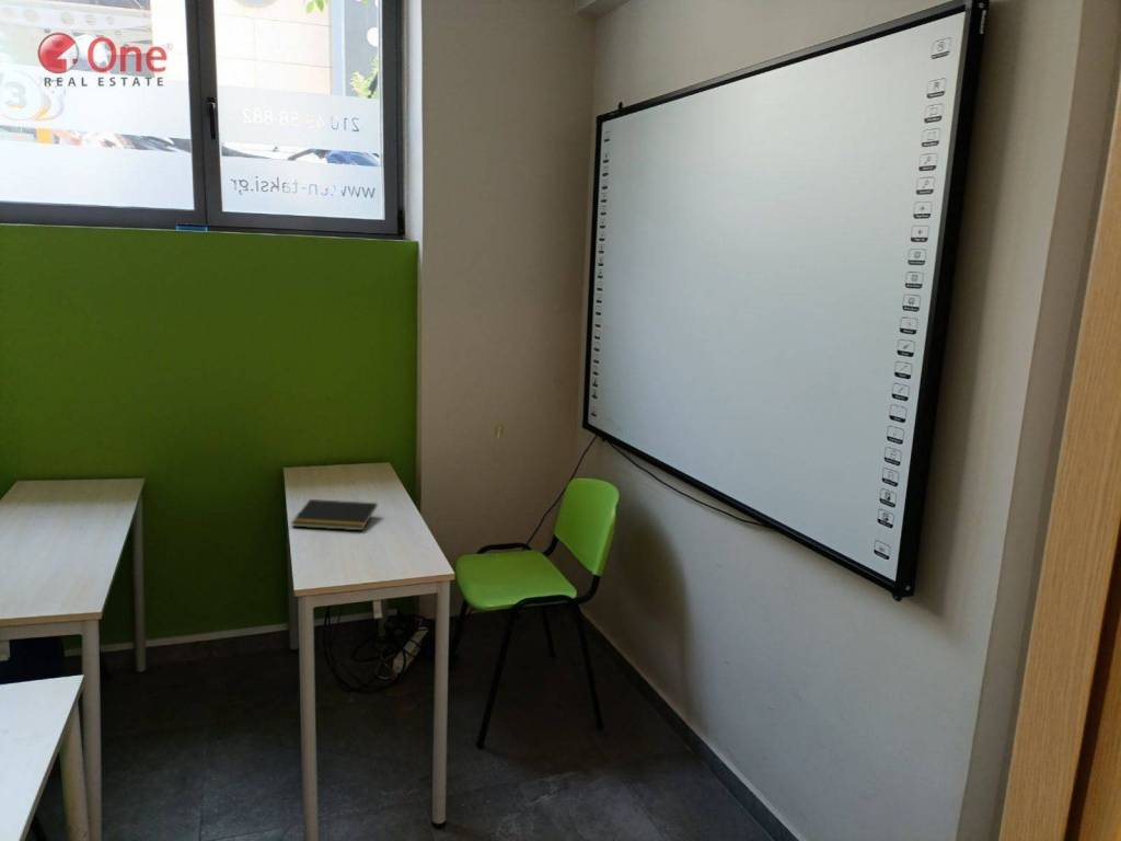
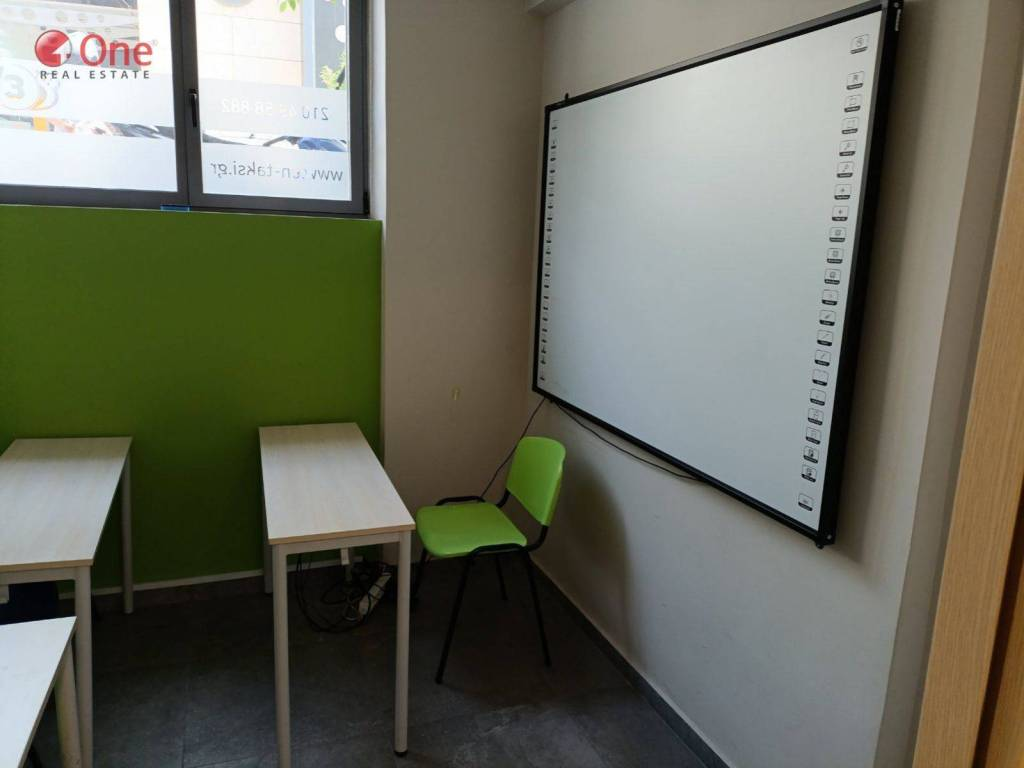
- notepad (335, 514)
